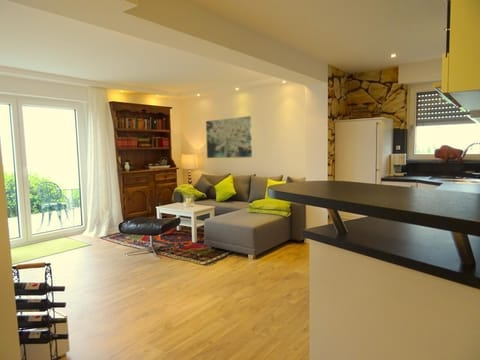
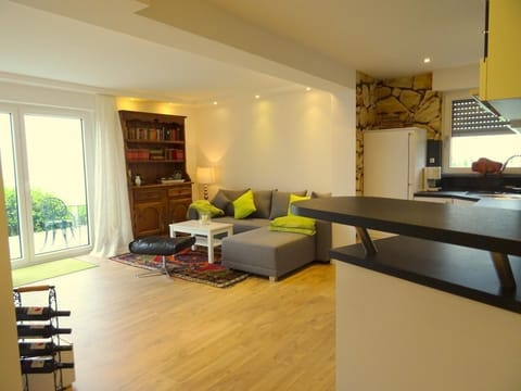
- wall art (227, 138)
